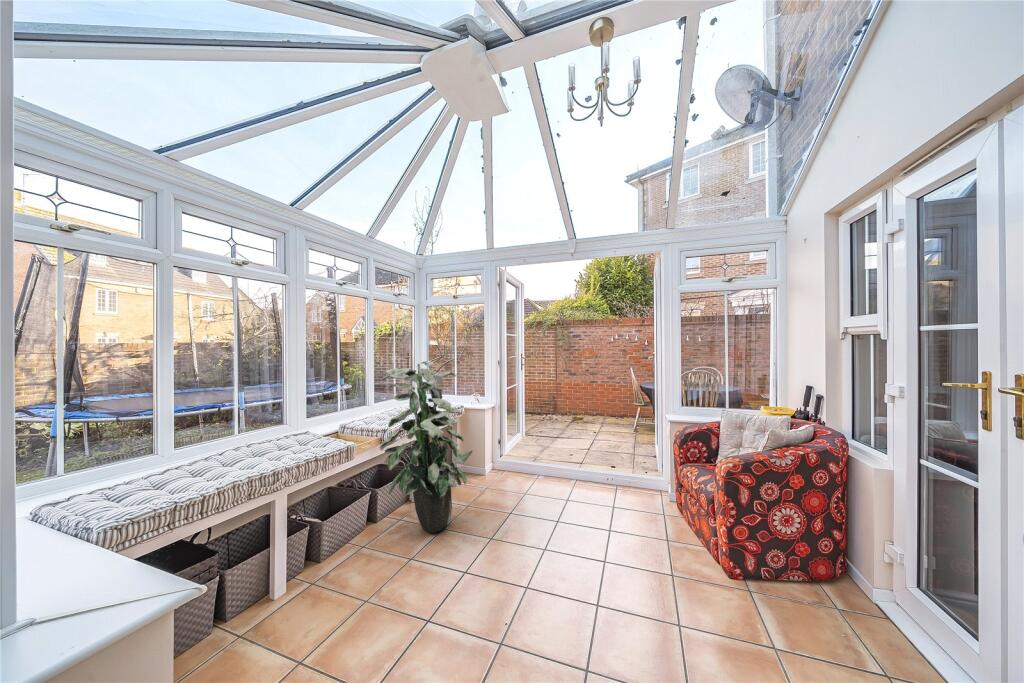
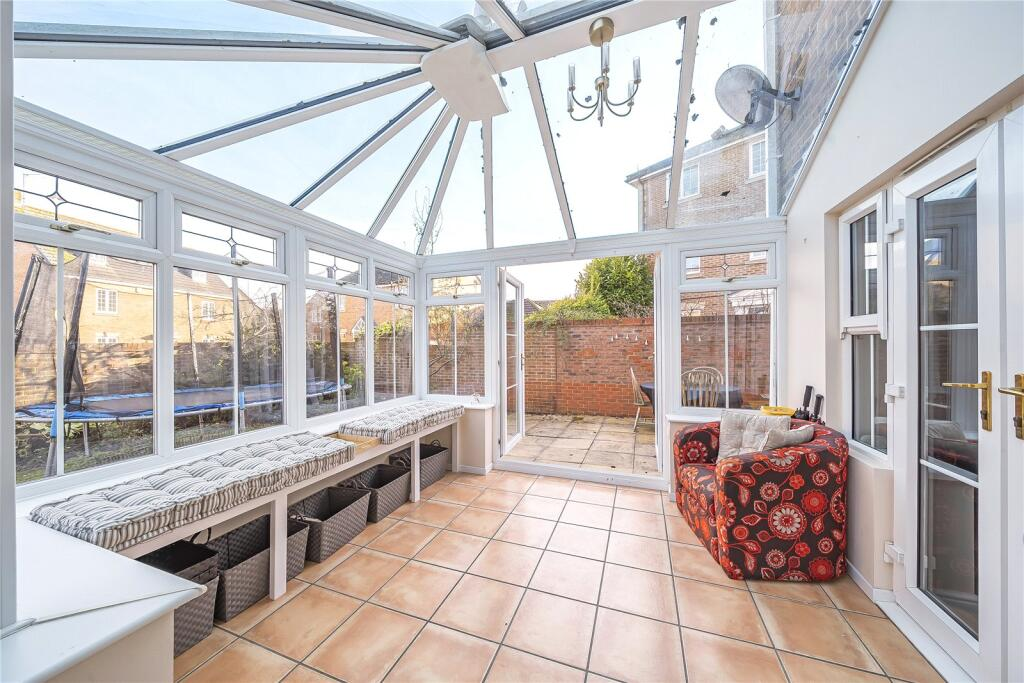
- indoor plant (425, 444)
